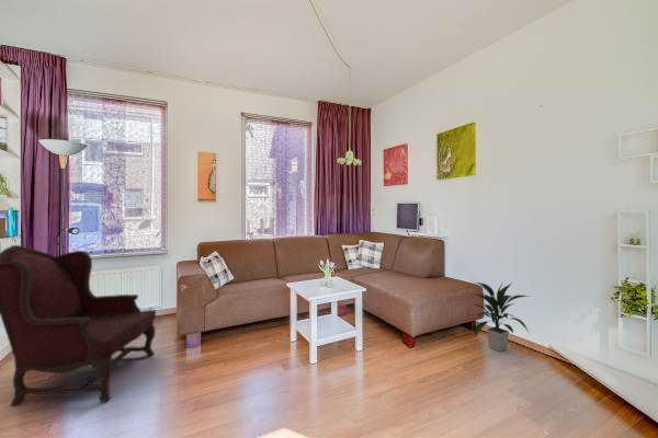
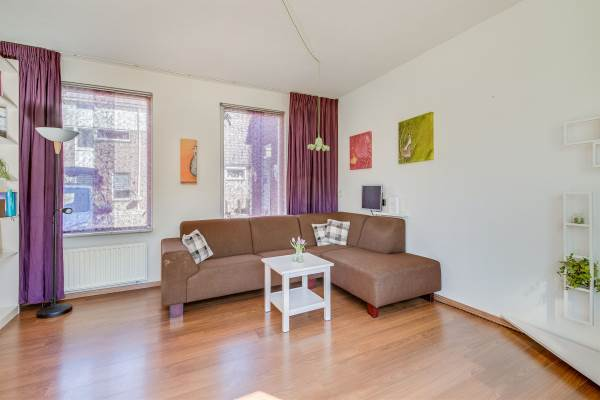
- armchair (79, 310)
- indoor plant (495, 313)
